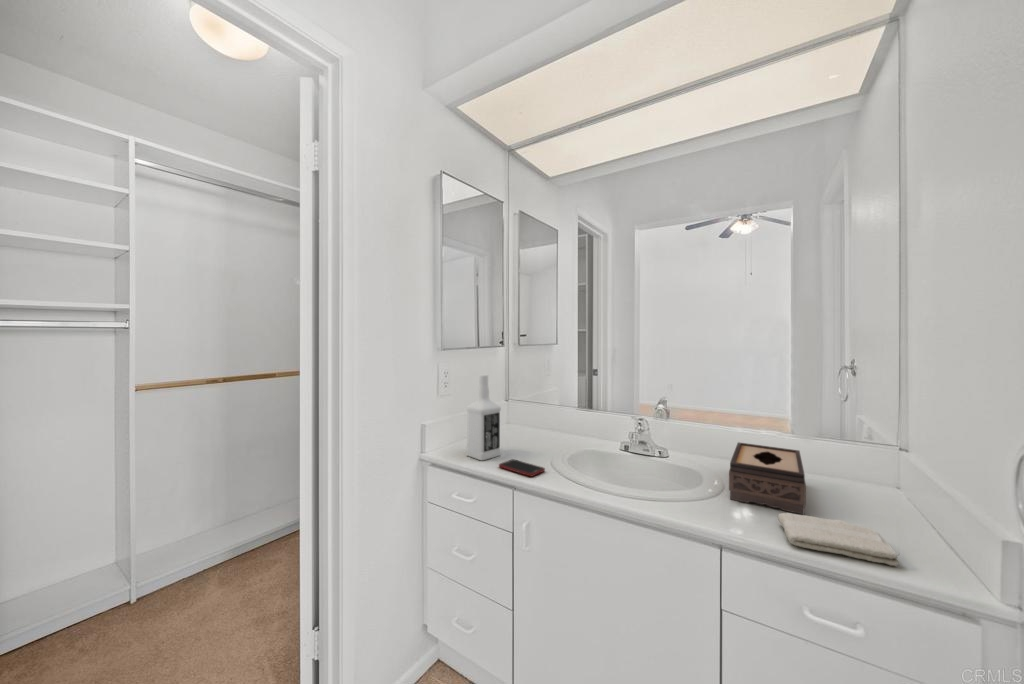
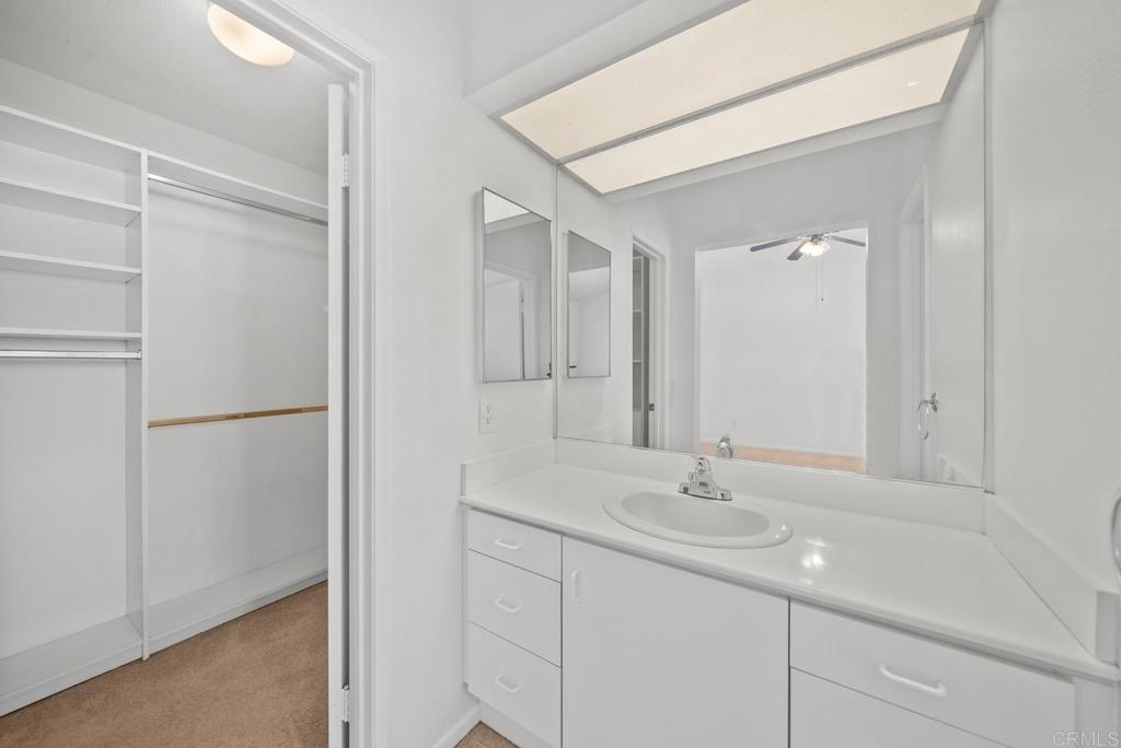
- washcloth (833, 536)
- cell phone (521, 467)
- vodka (483, 414)
- tissue box (766, 473)
